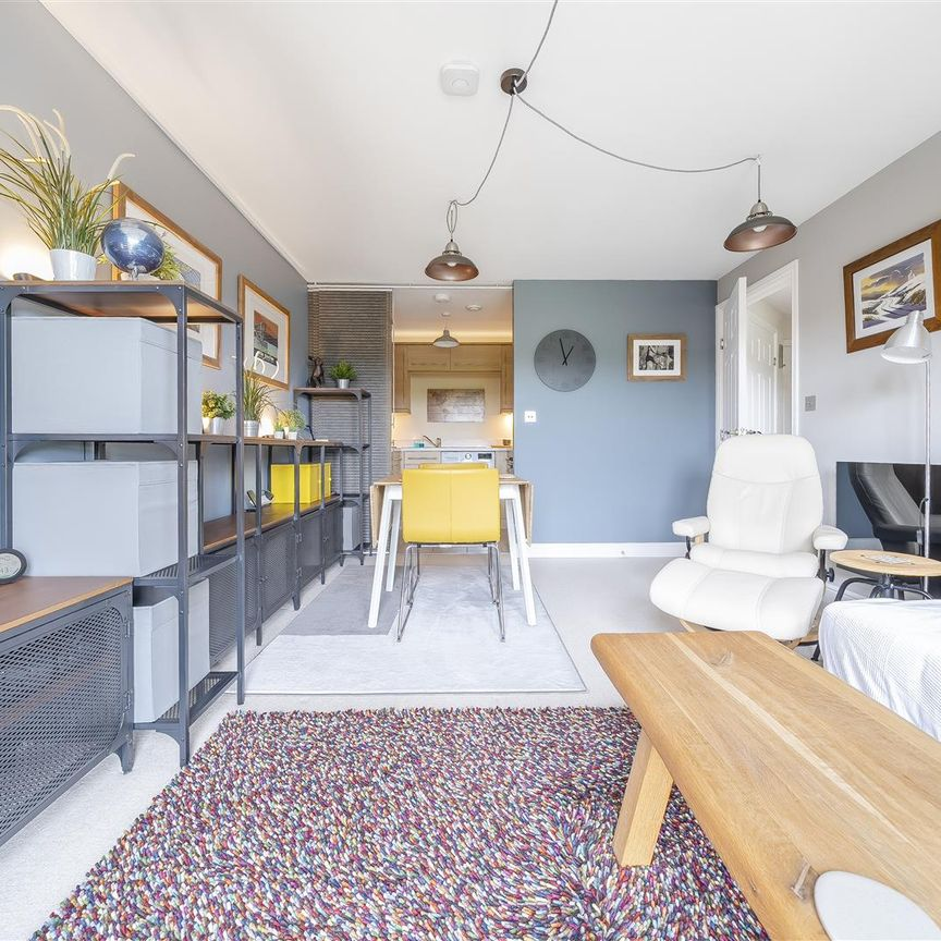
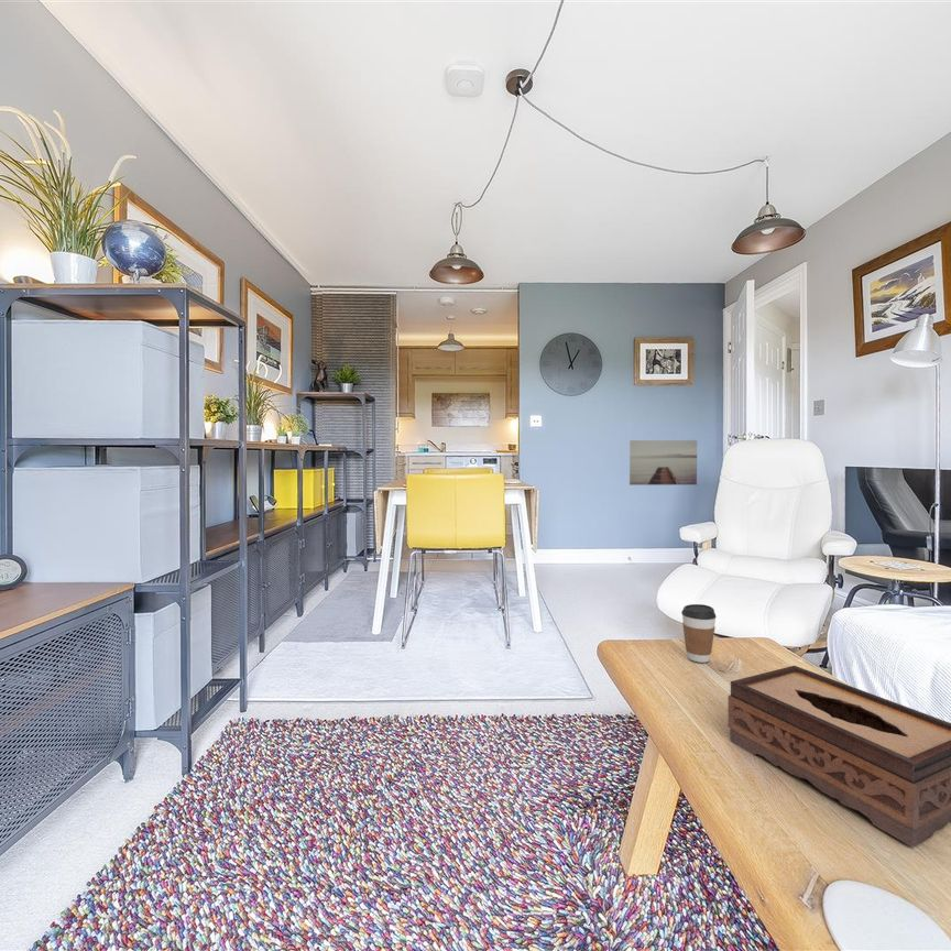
+ wall art (663, 462)
+ coffee cup (698, 633)
+ tissue box (841, 737)
